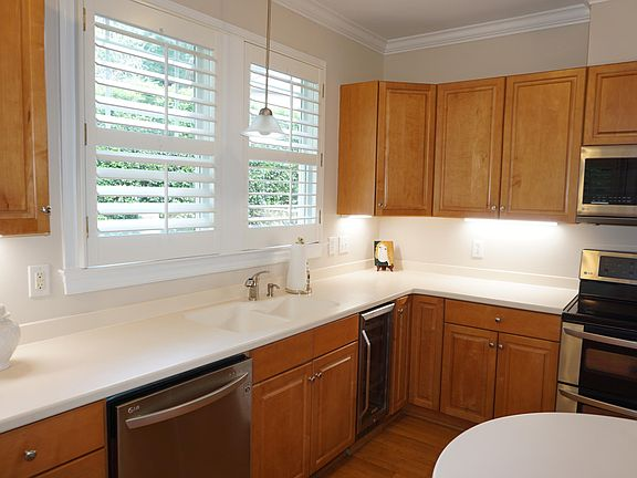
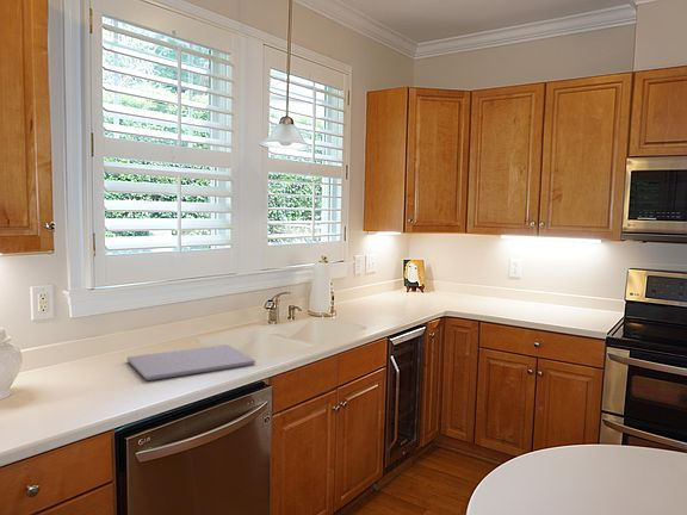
+ cutting board (191, 360)
